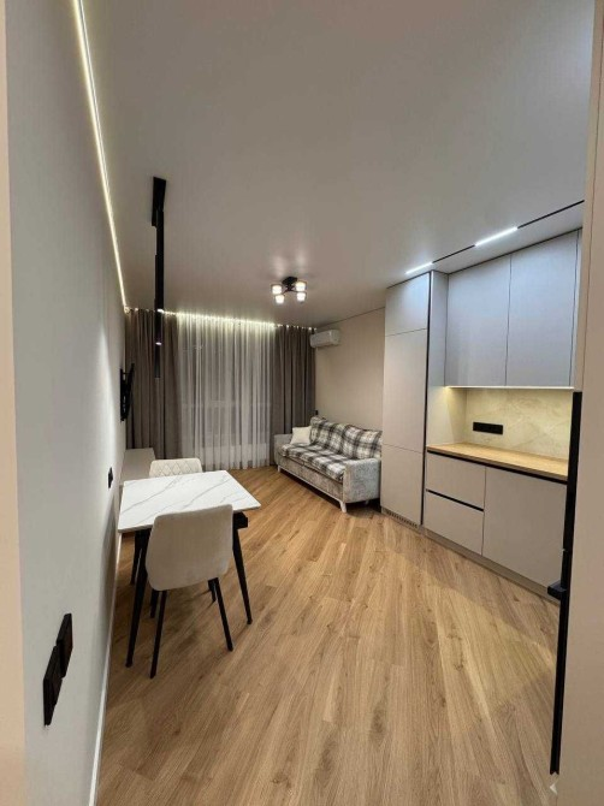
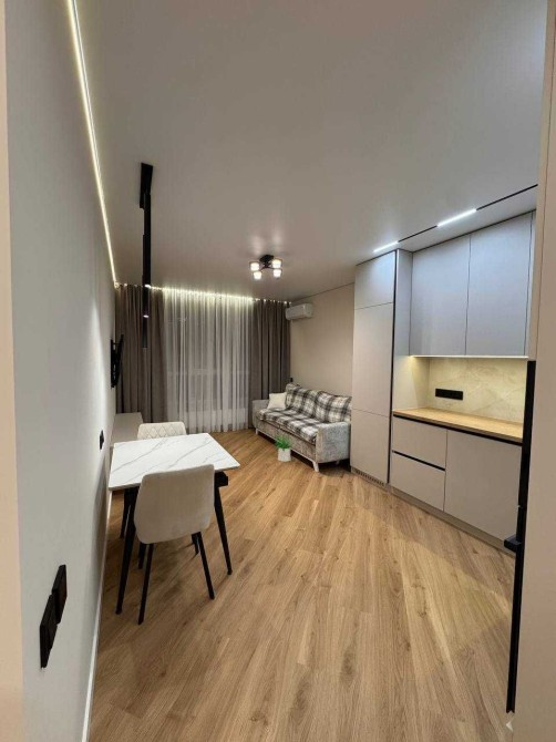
+ potted plant (284, 446)
